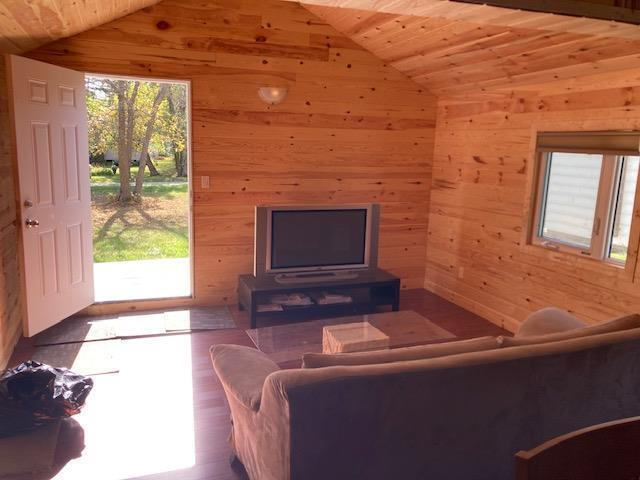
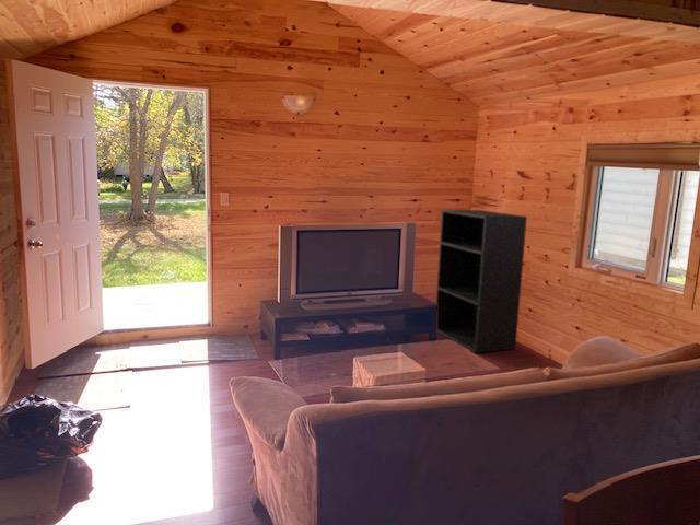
+ bookshelf (477, 277)
